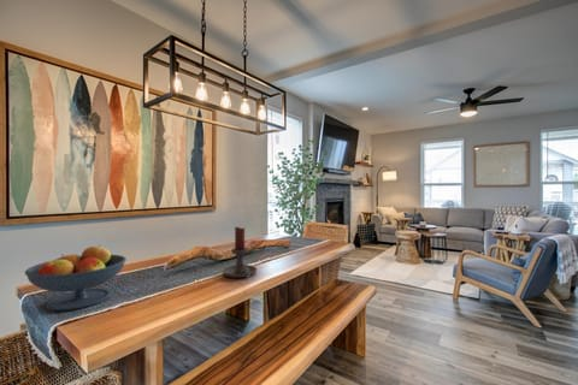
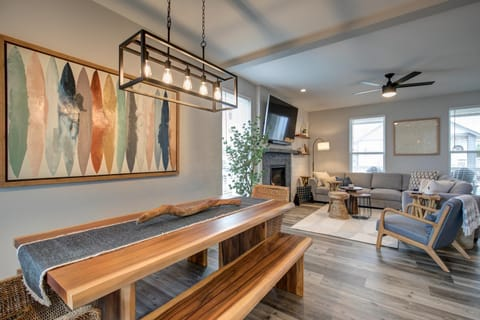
- candle holder (241, 250)
- fruit bowl (79, 274)
